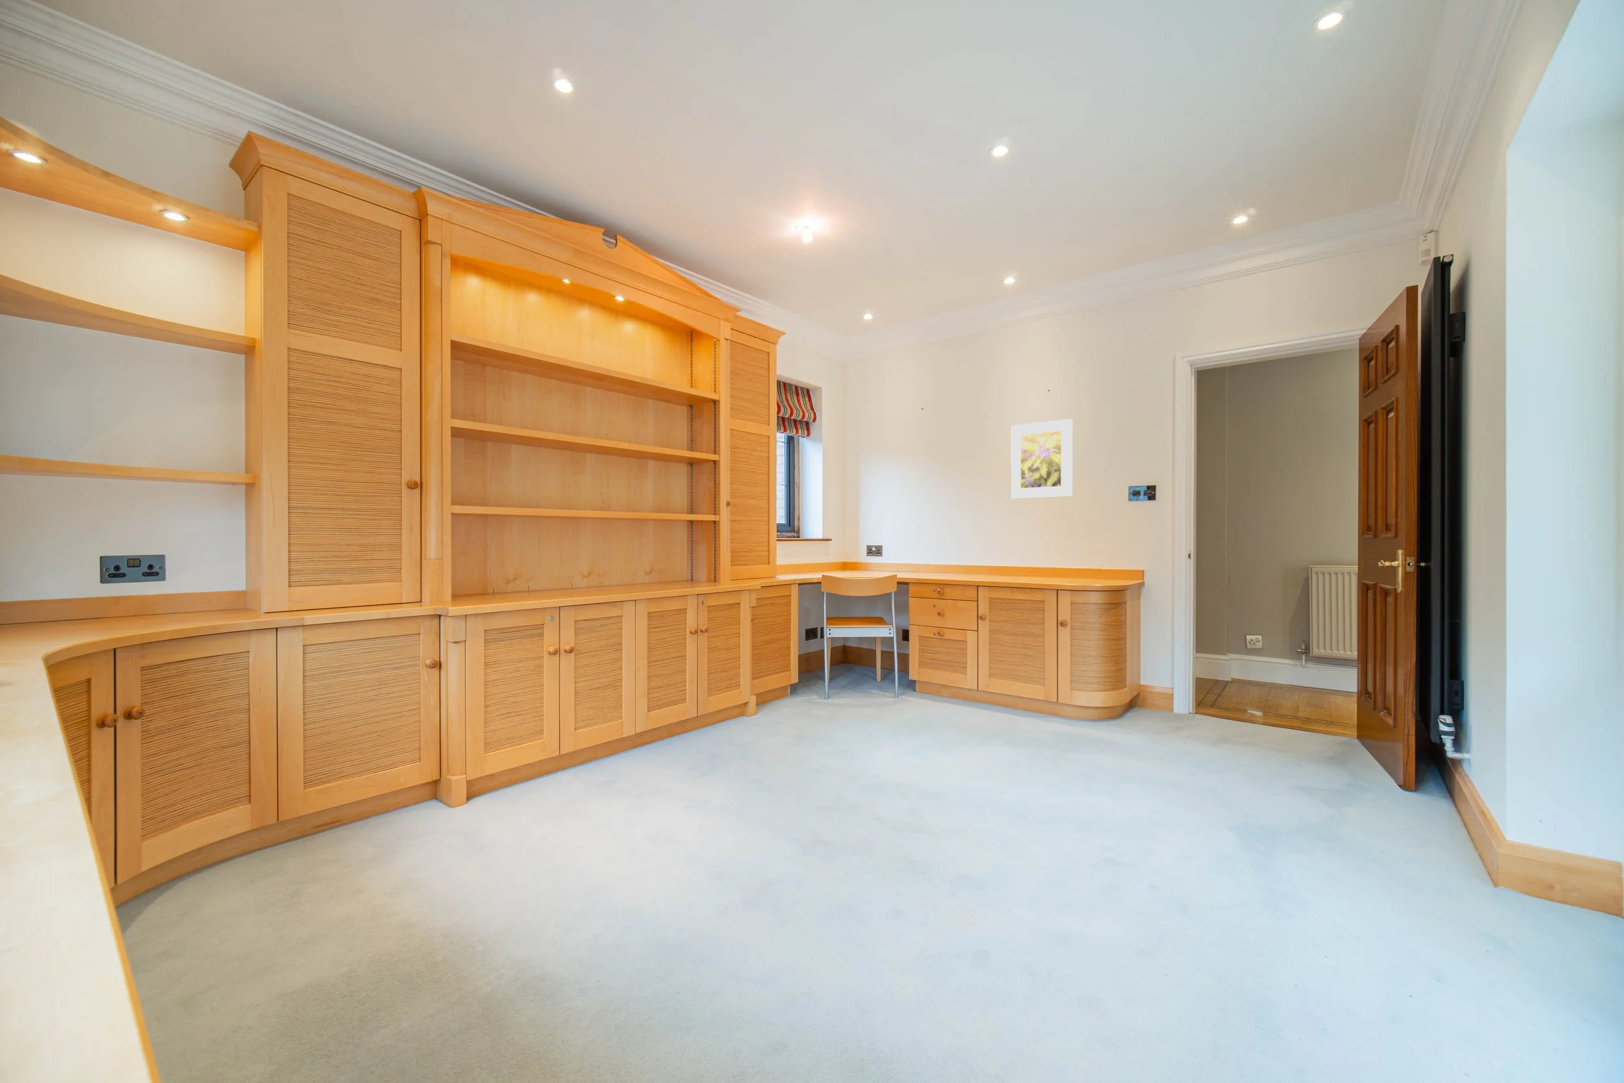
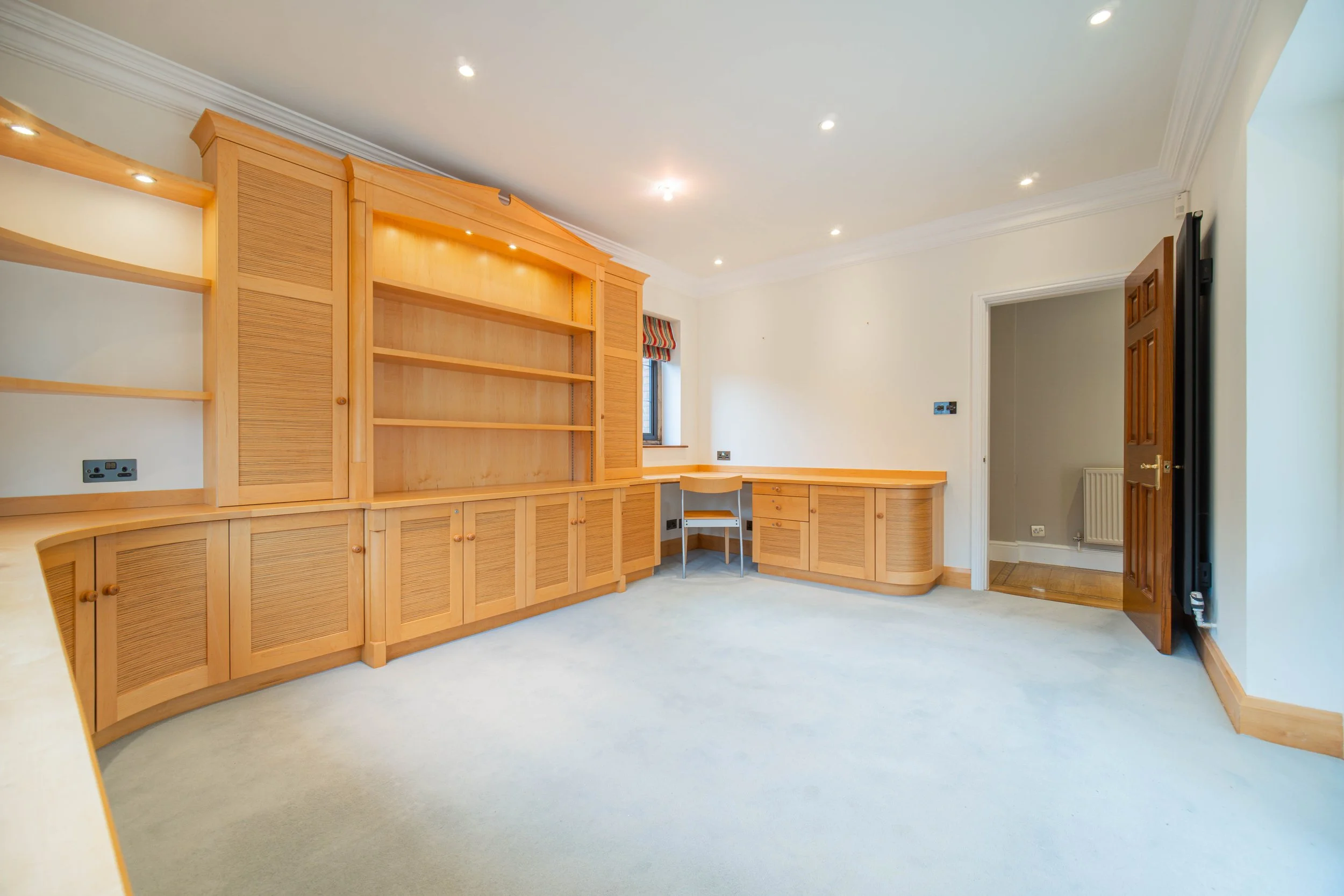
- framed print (1040, 461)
